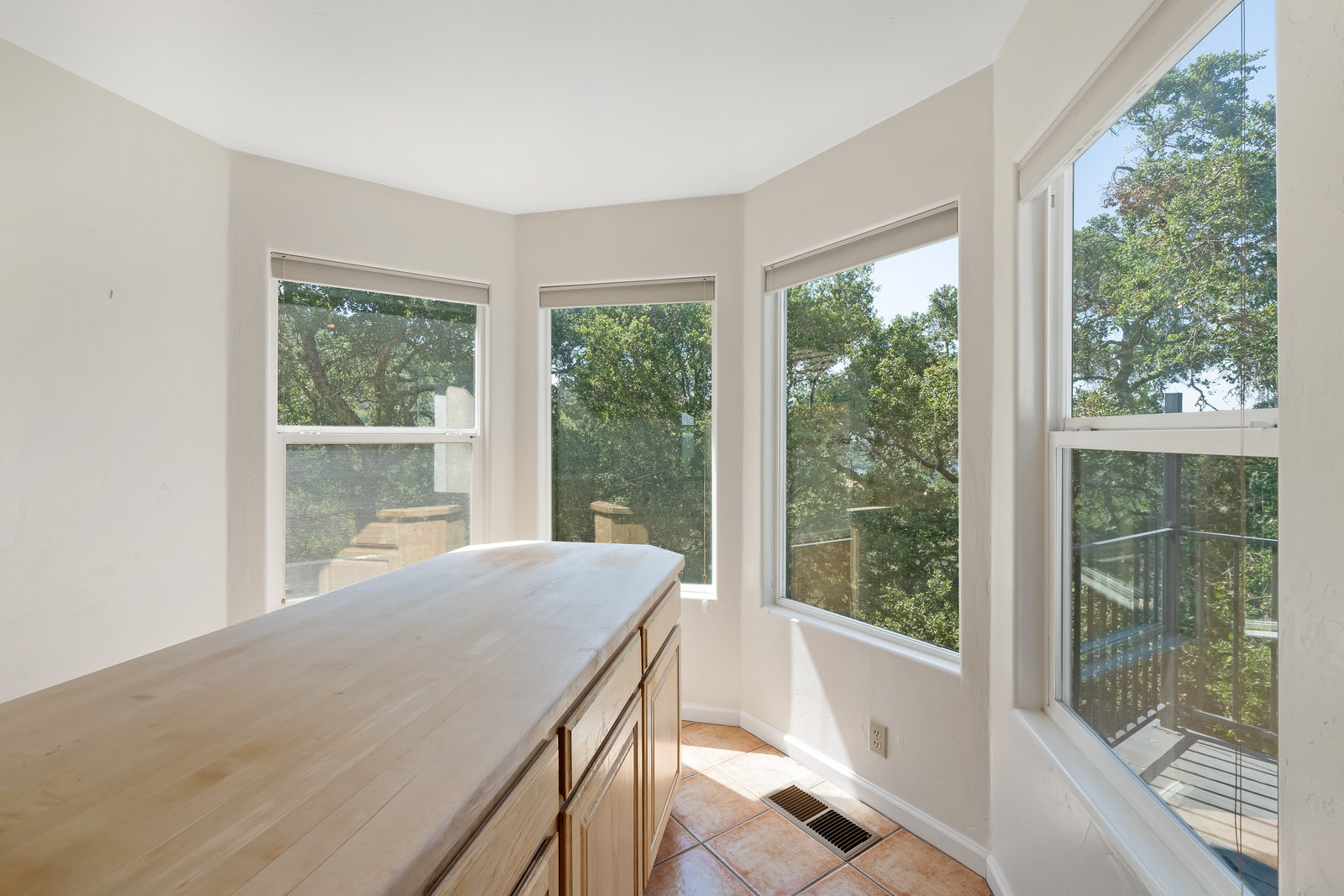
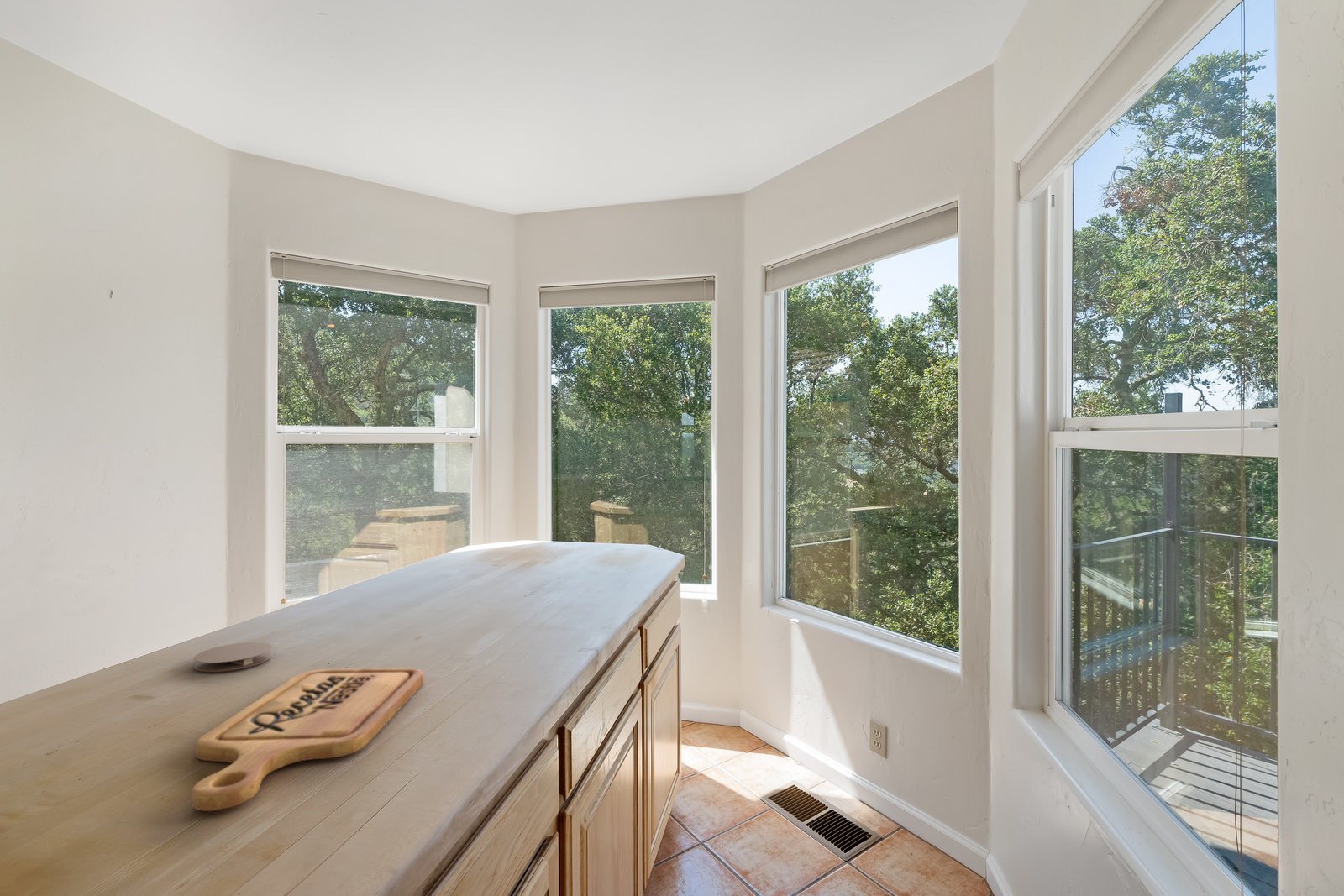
+ coaster (234, 656)
+ cutting board (305, 723)
